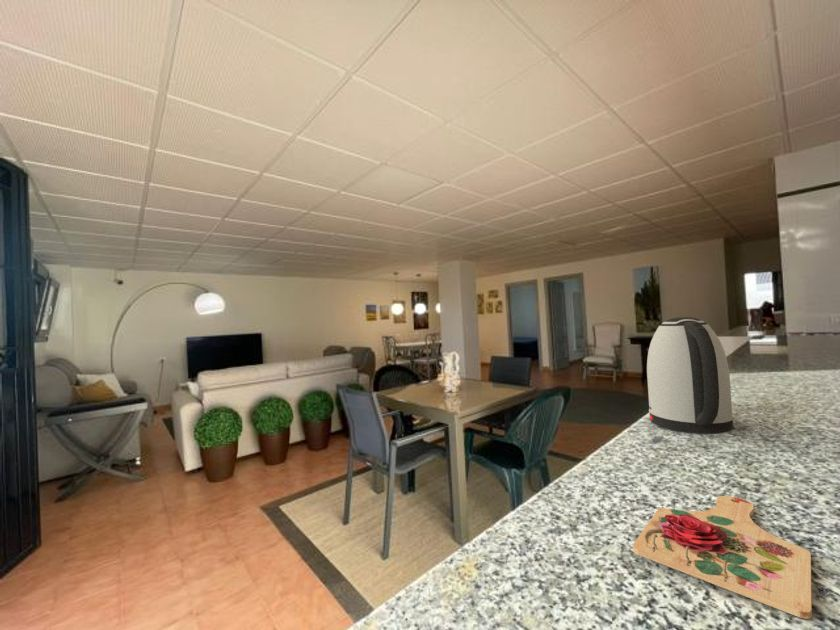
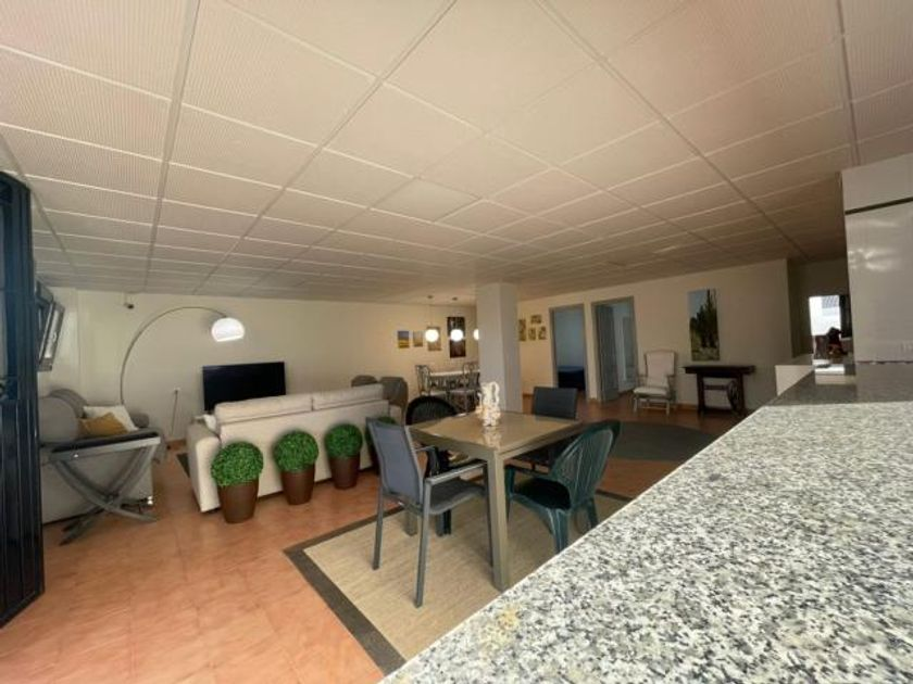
- cutting board (724, 525)
- kettle (690, 372)
